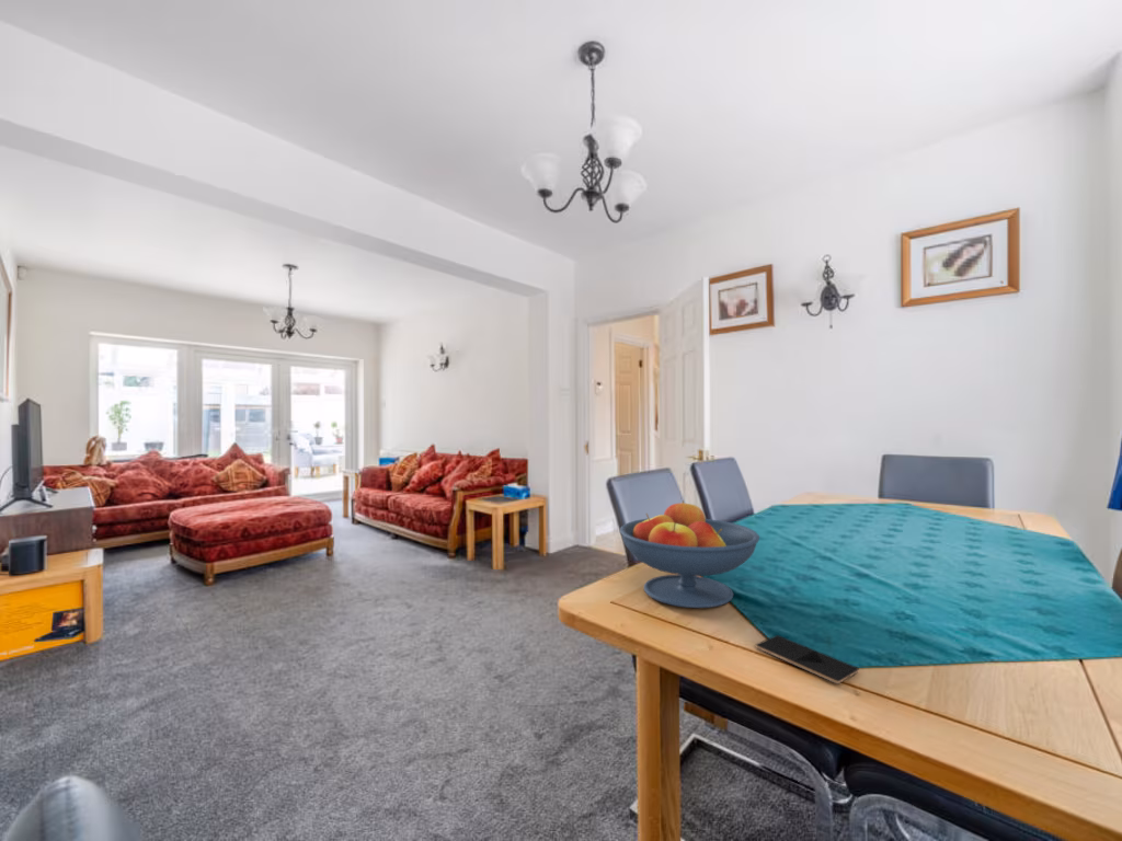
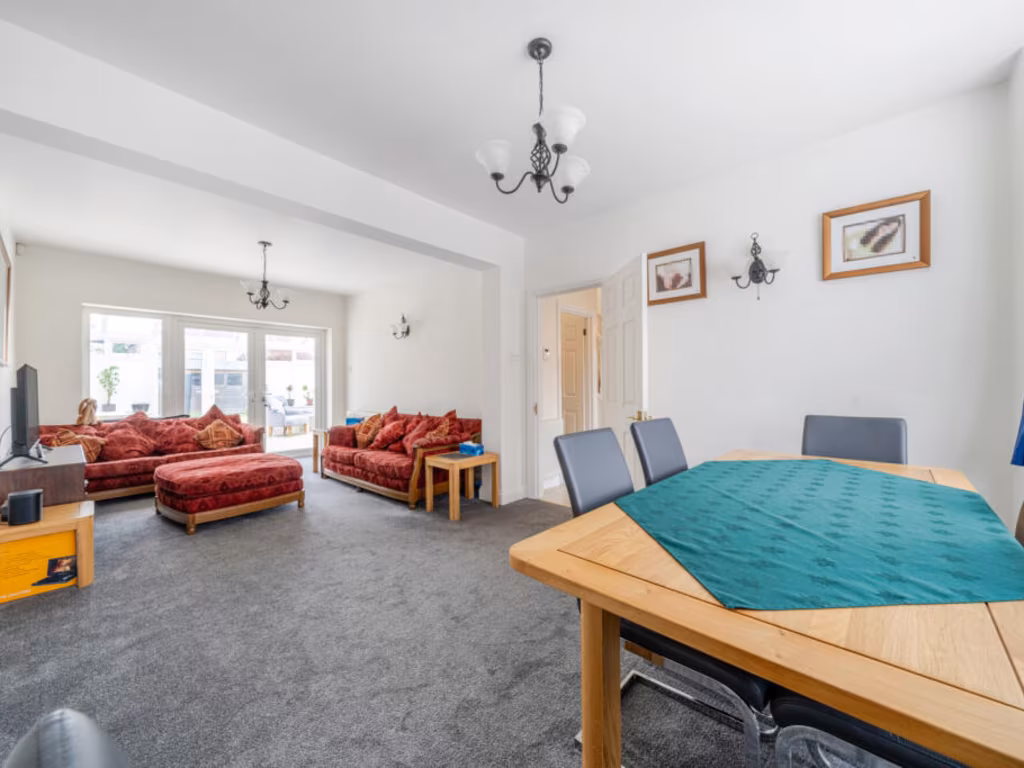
- smartphone (804, 657)
- fruit bowl (687, 550)
